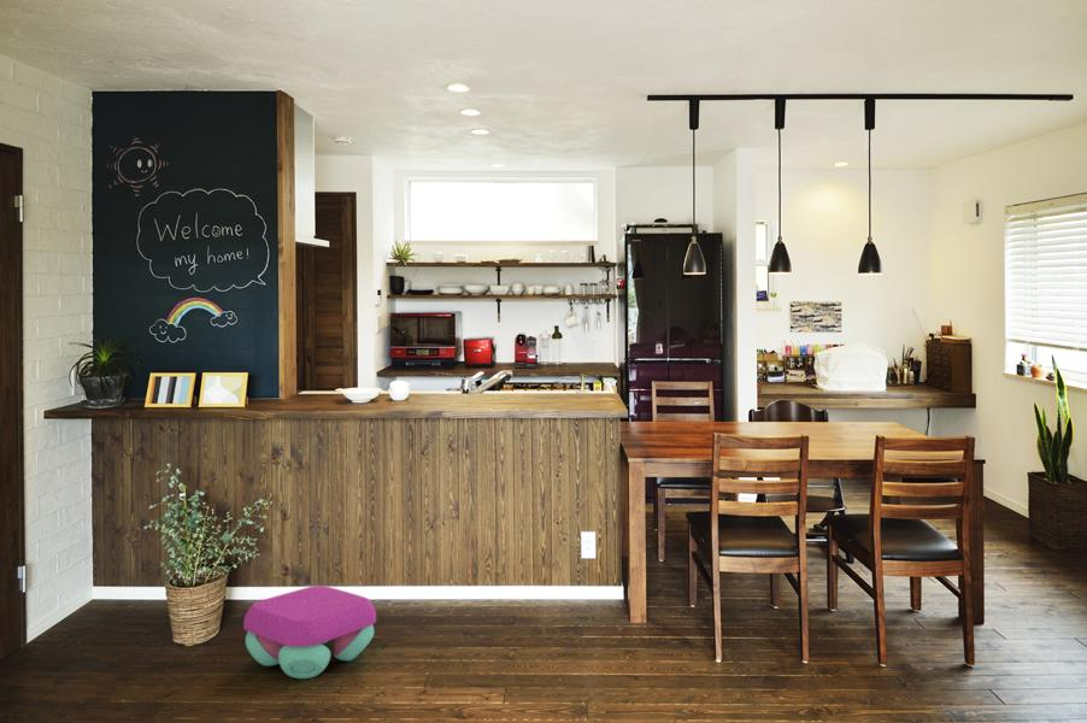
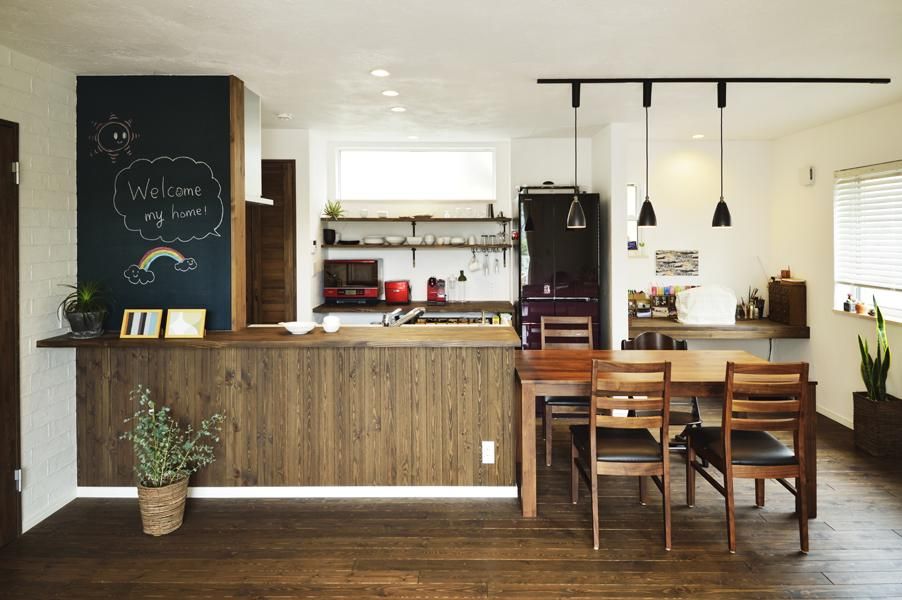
- stool (311, 630)
